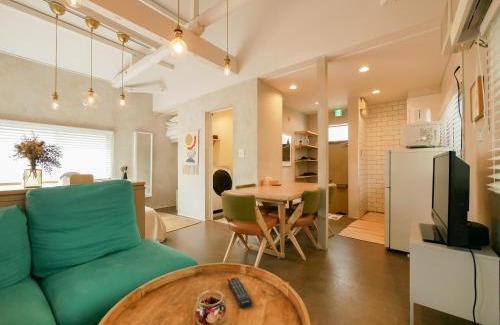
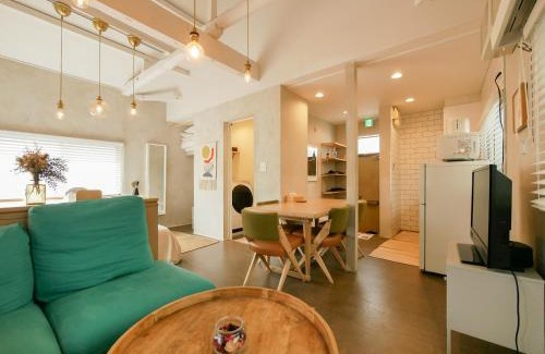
- remote control (238, 290)
